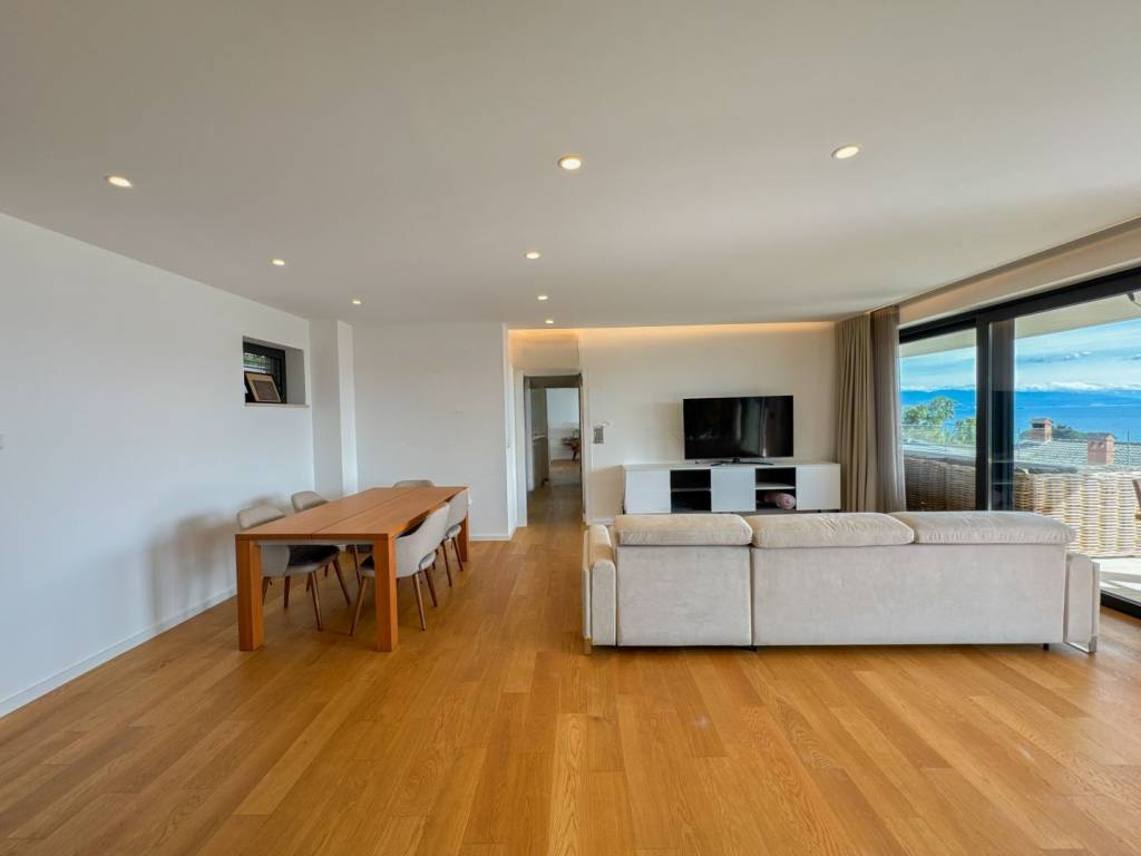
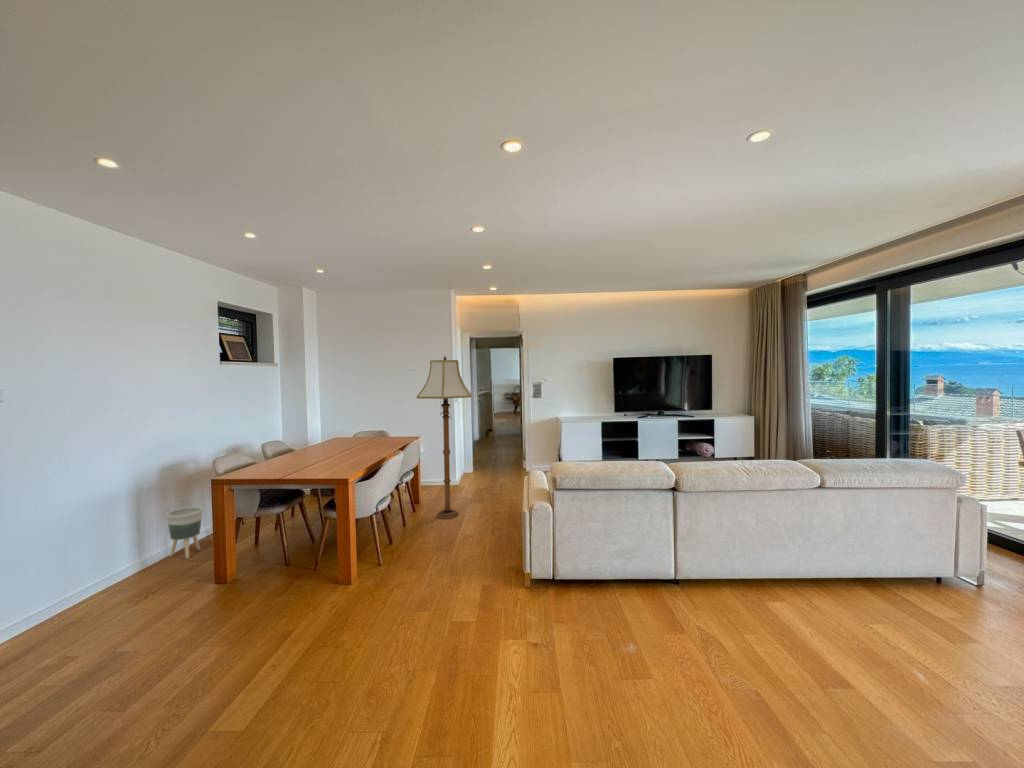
+ floor lamp (445, 435)
+ planter (185, 533)
